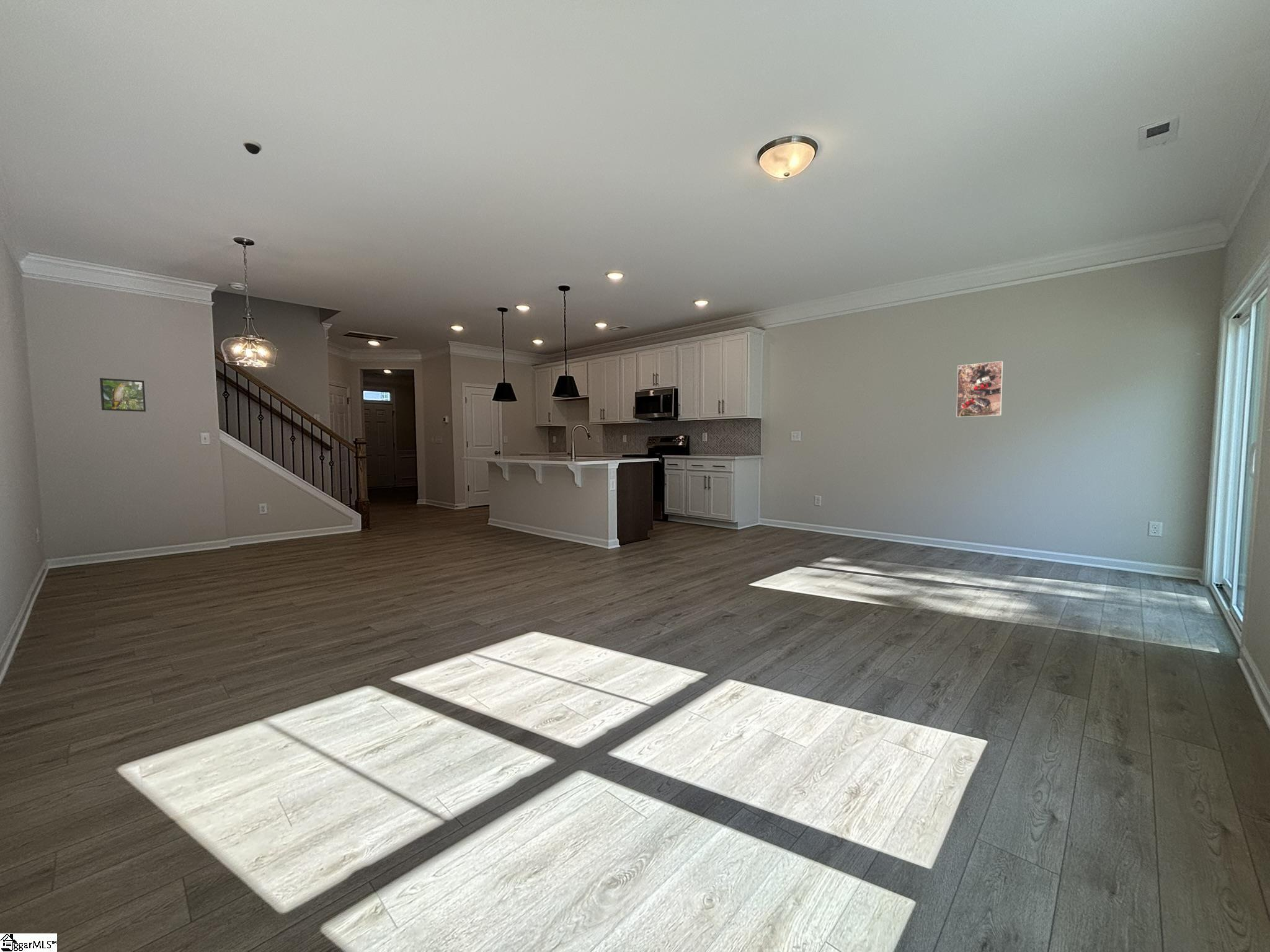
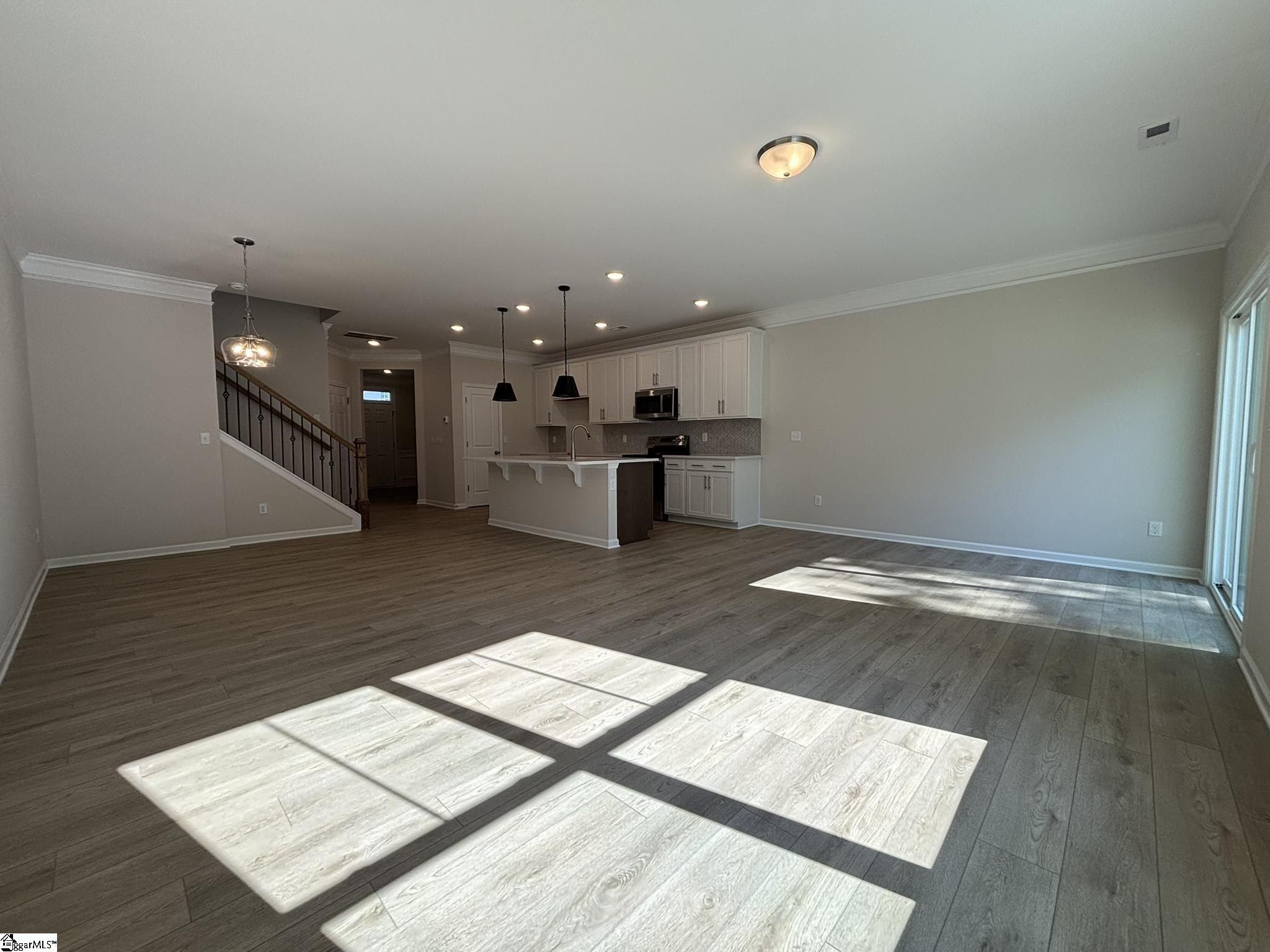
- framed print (123, 395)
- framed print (979, 390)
- dome security camera (252, 148)
